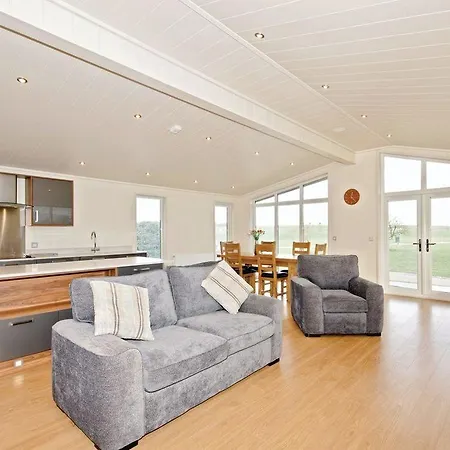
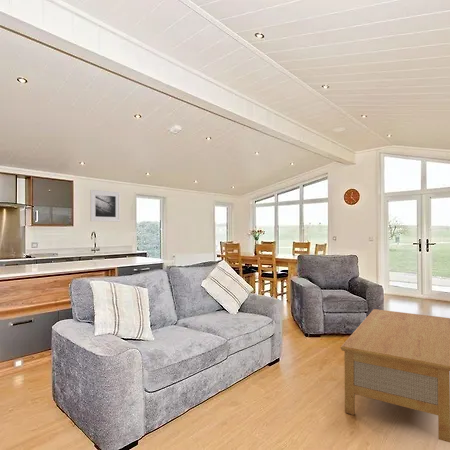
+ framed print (105, 206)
+ coffee table (403, 358)
